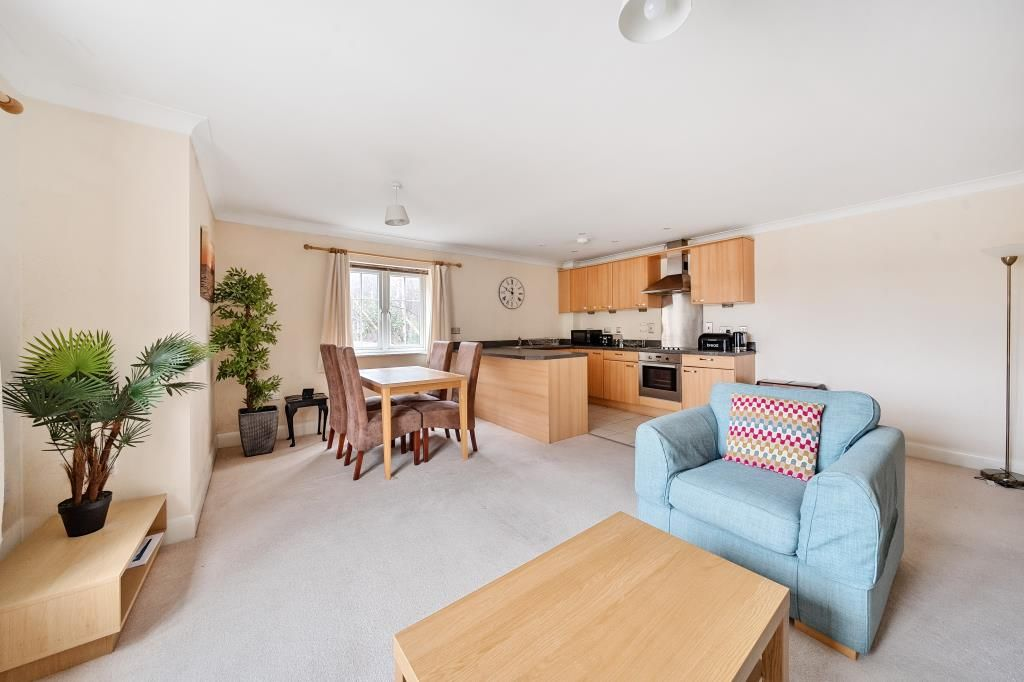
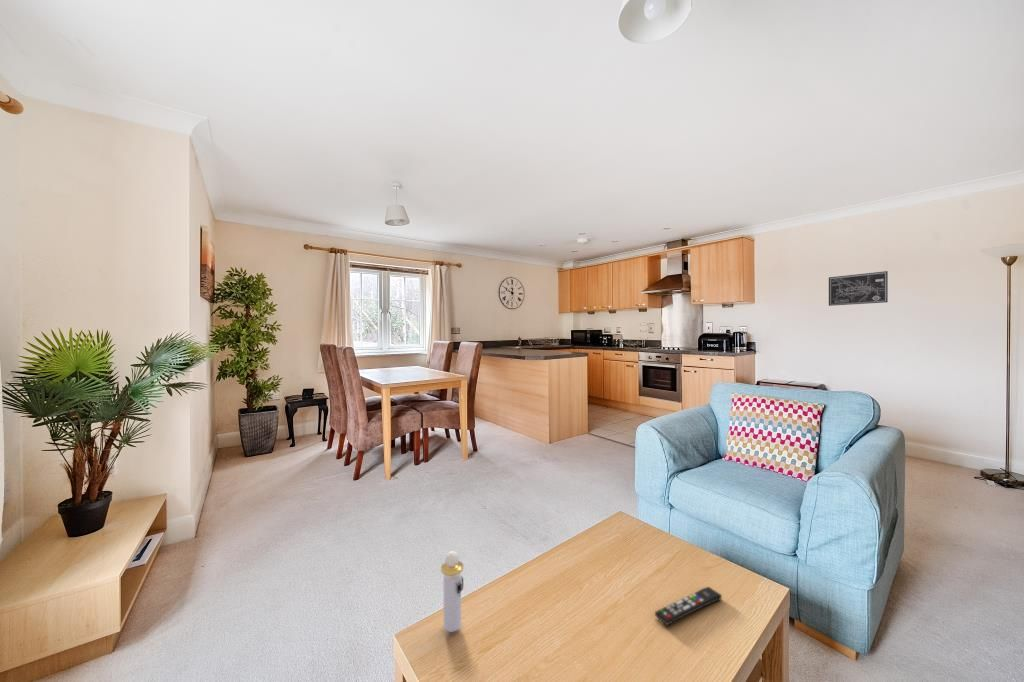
+ perfume bottle (452, 590)
+ remote control (689, 604)
+ wall art (856, 289)
